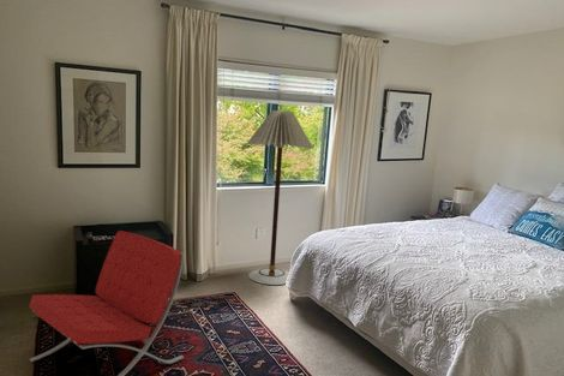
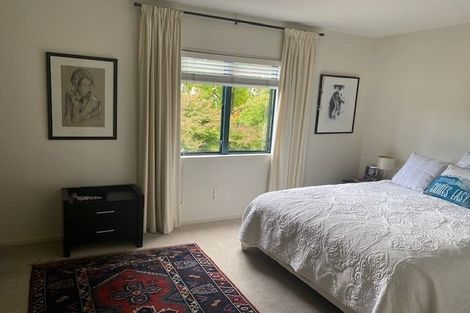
- lounge chair (109, 302)
- floor lamp (276, 196)
